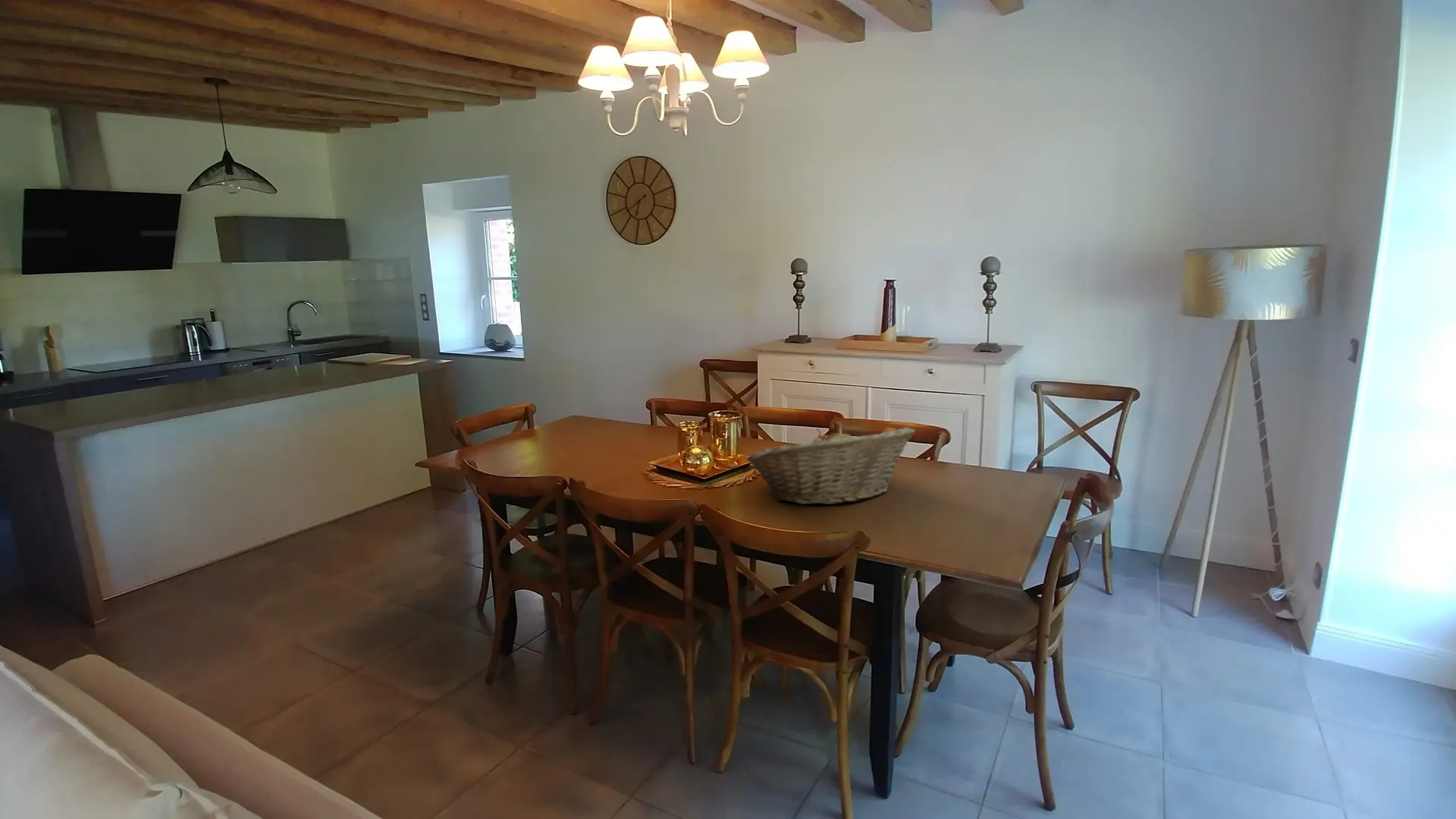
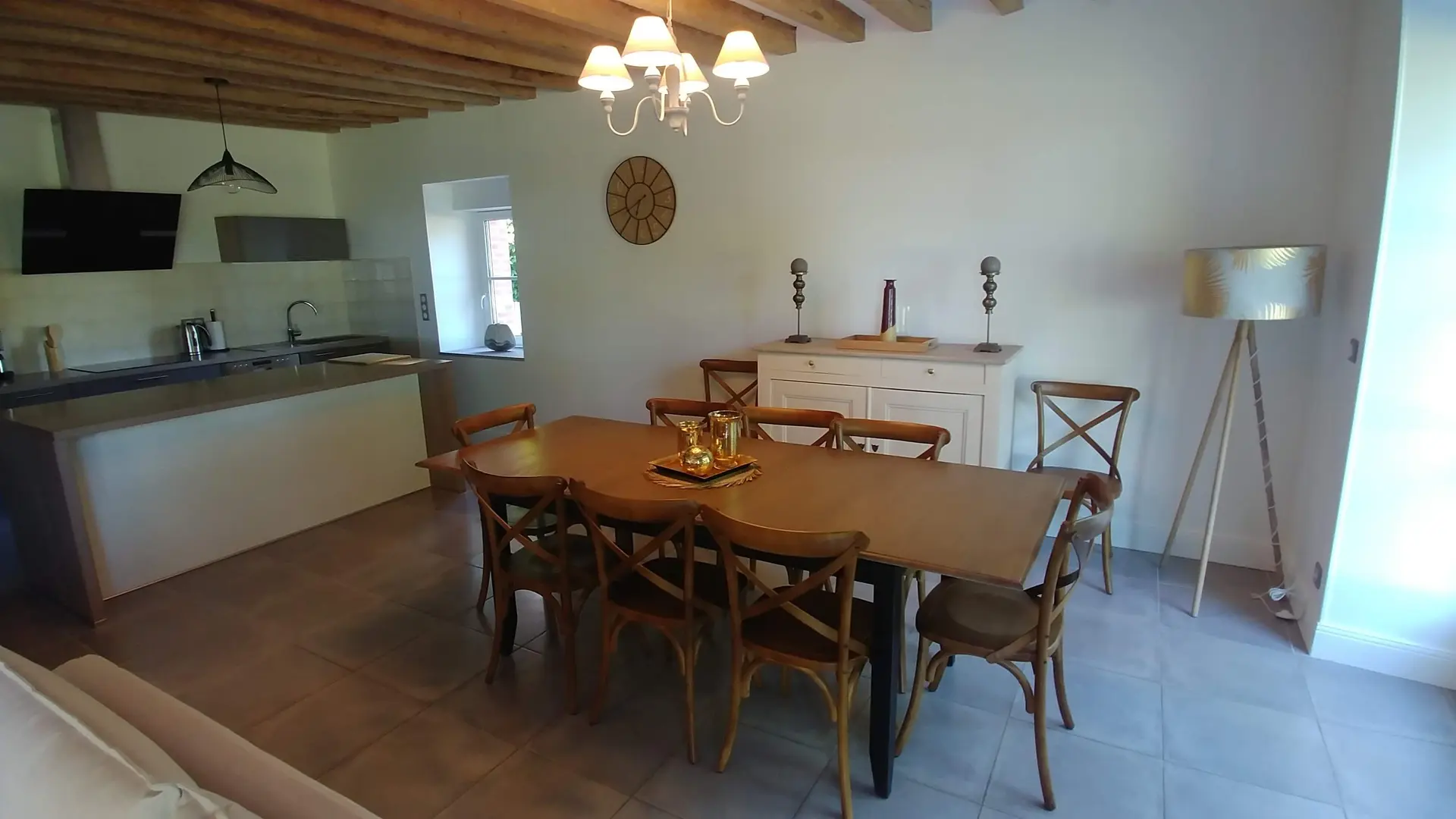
- fruit basket (831, 458)
